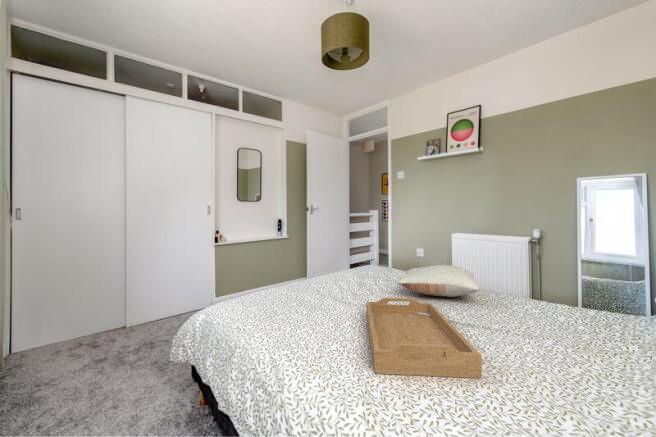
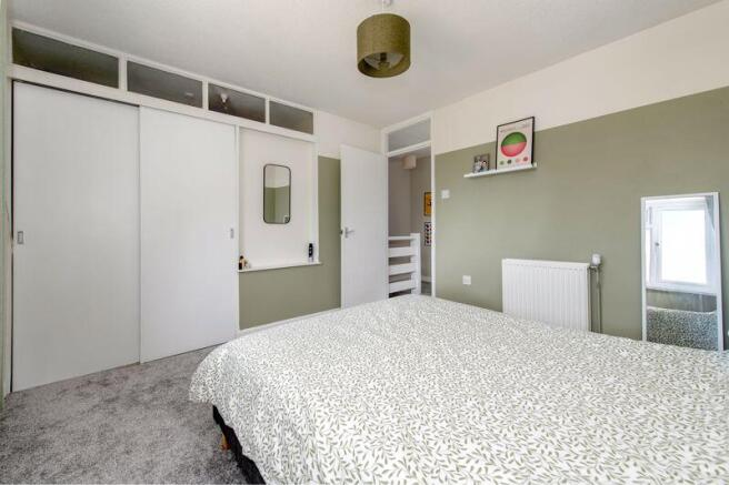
- pillow (437, 279)
- serving tray (409, 327)
